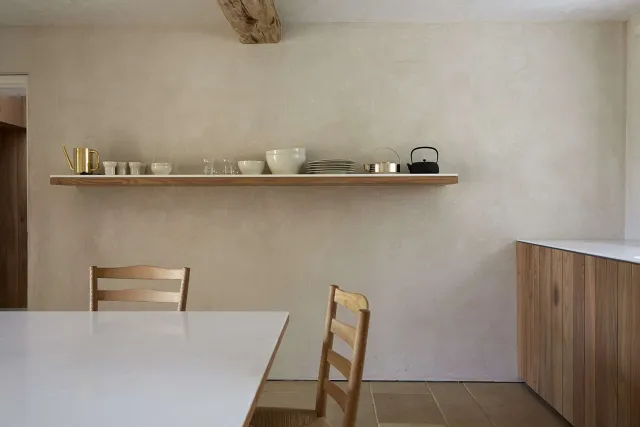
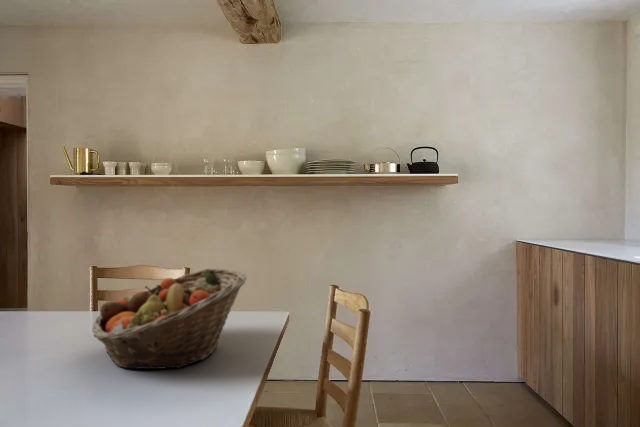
+ fruit basket (171, 312)
